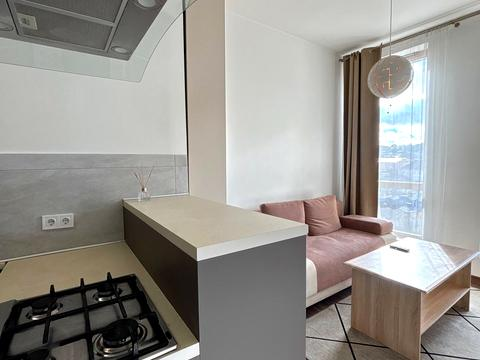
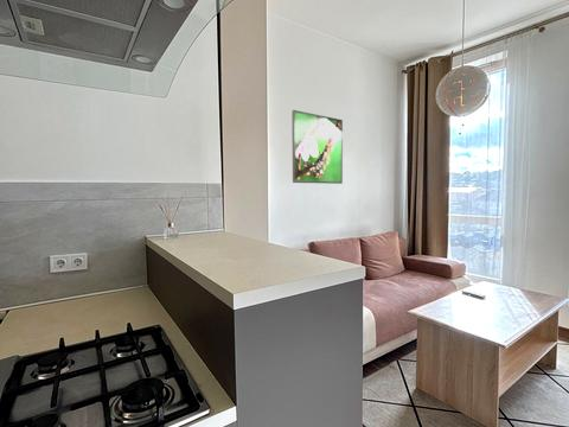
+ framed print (319, 149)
